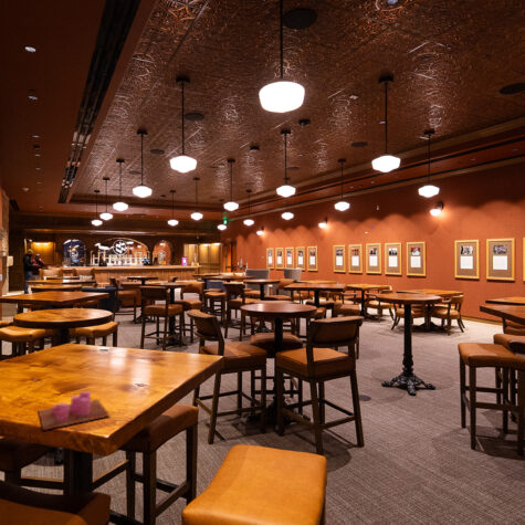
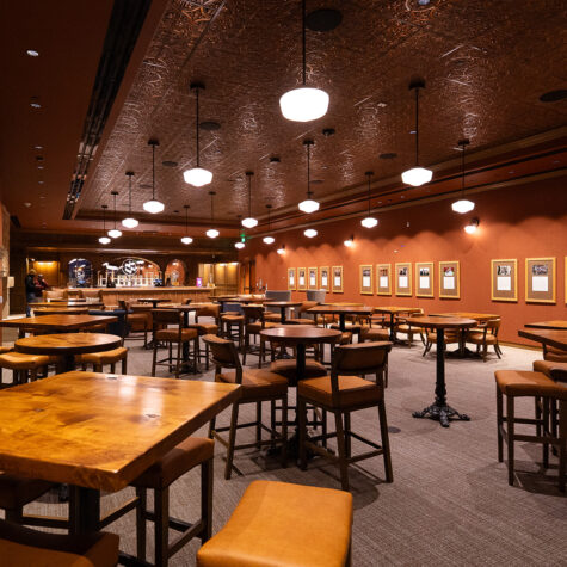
- candle (73, 406)
